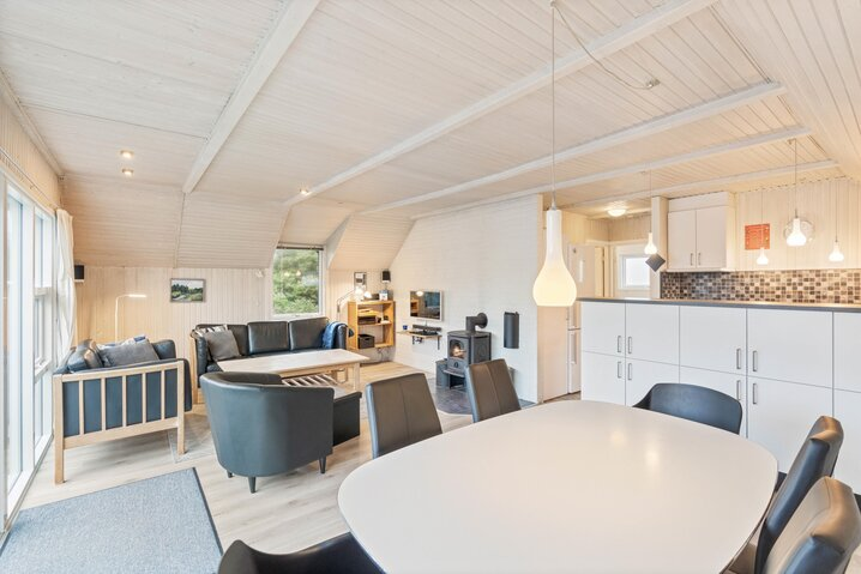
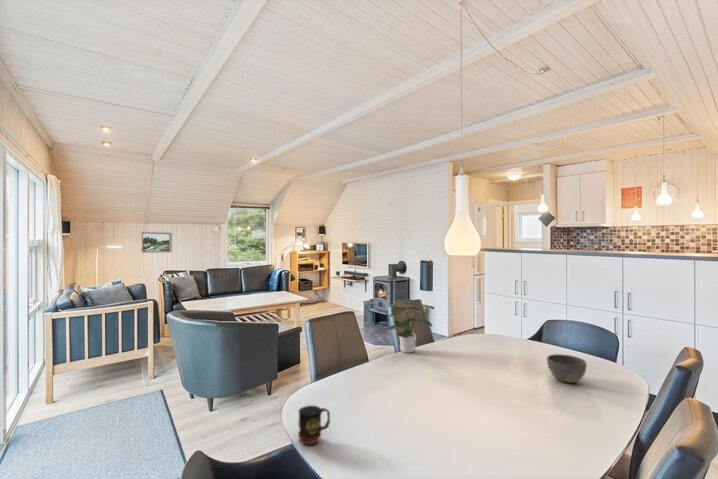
+ mug (314, 423)
+ potted plant (408, 324)
+ bowl (566, 369)
